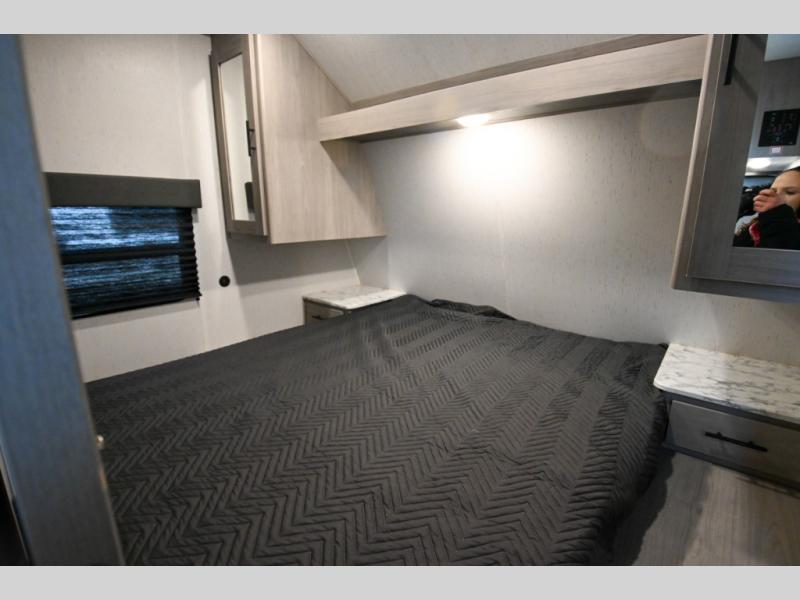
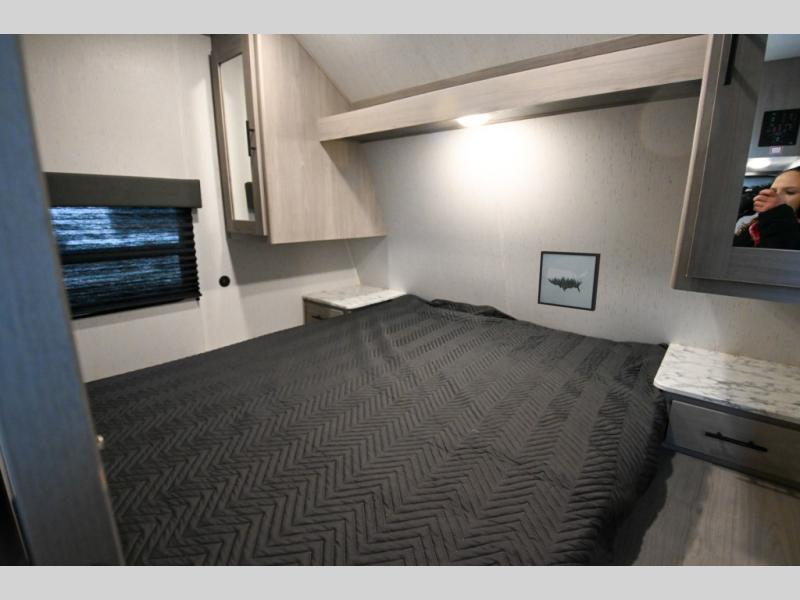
+ wall art (567, 279)
